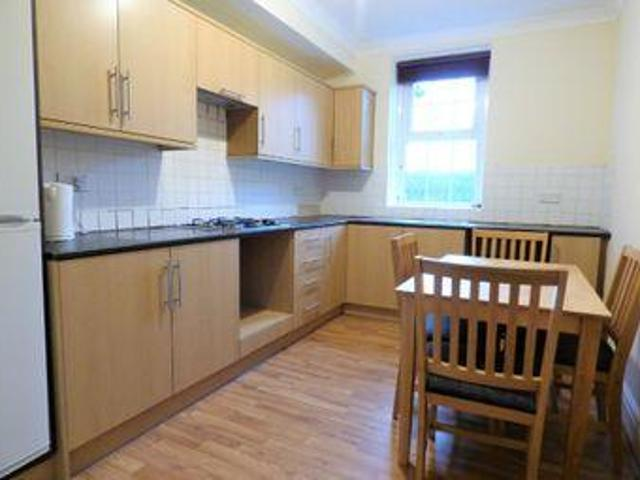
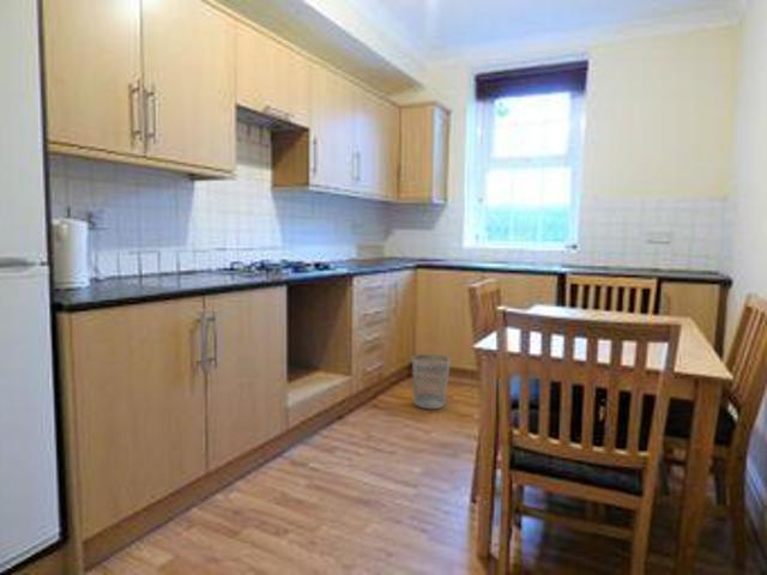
+ wastebasket (429, 381)
